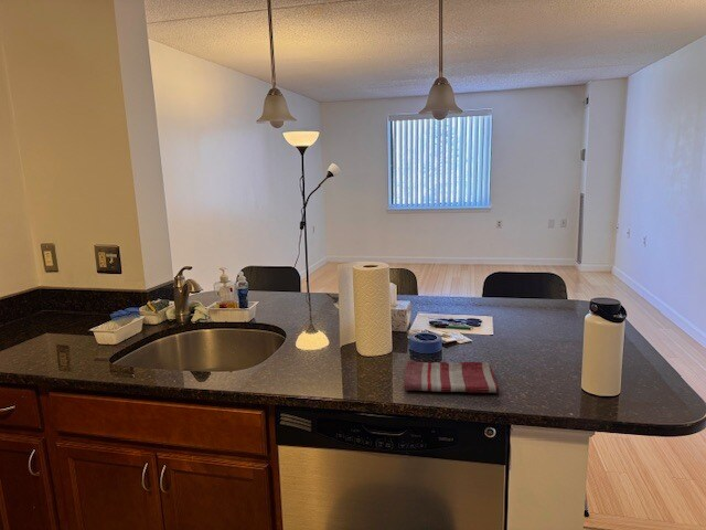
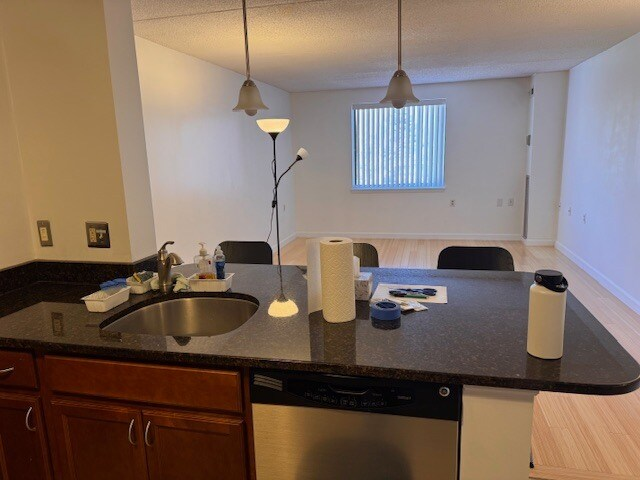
- dish towel (449, 375)
